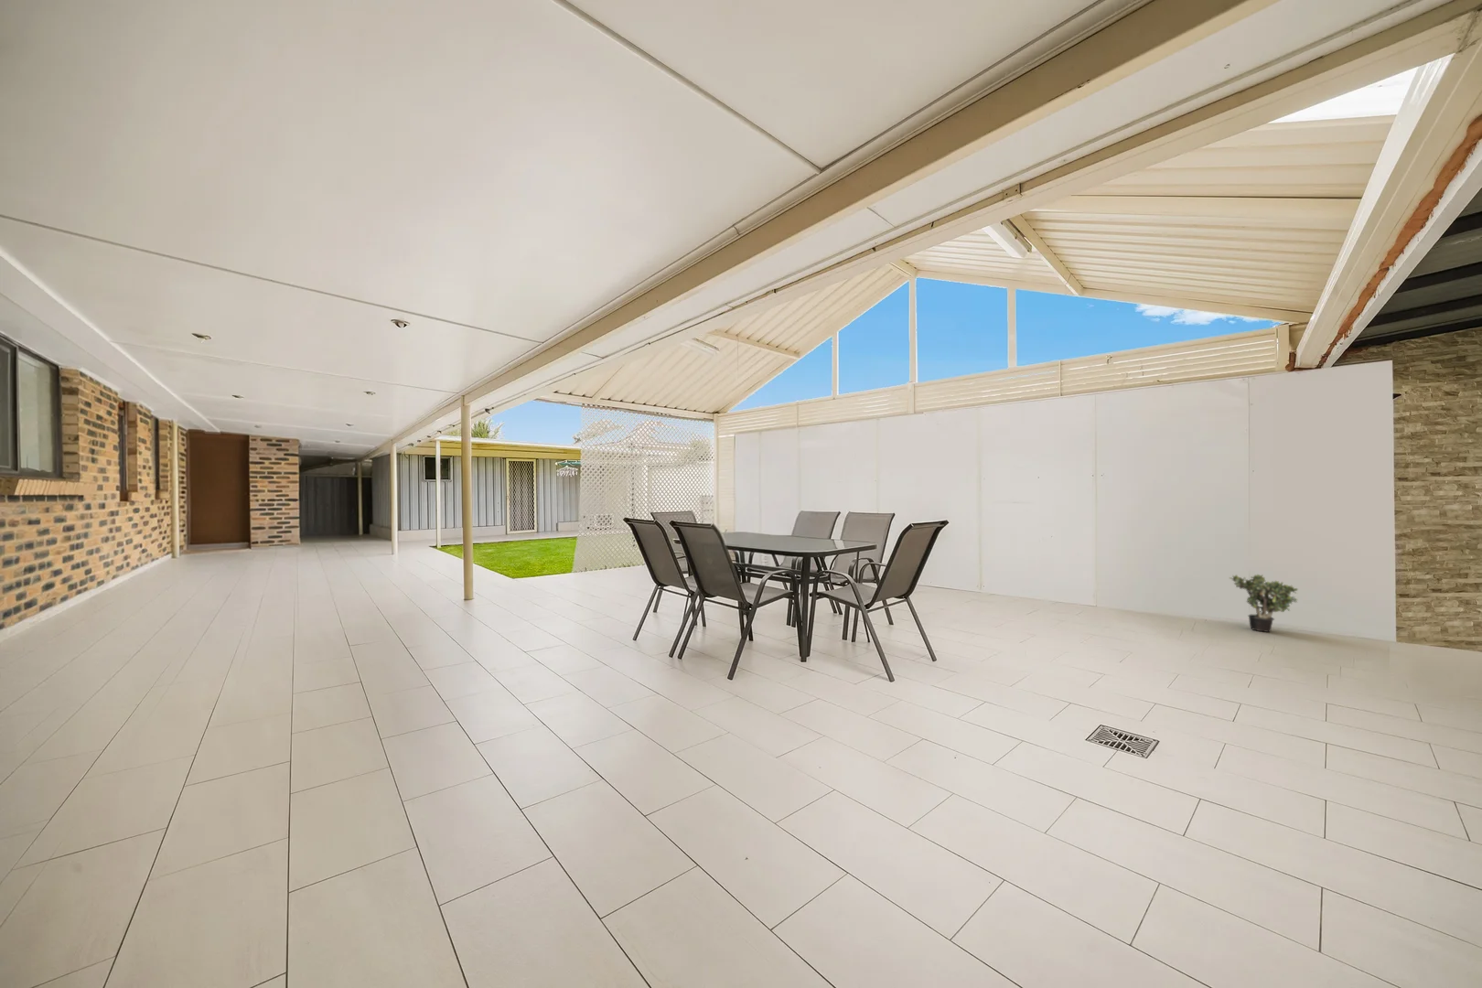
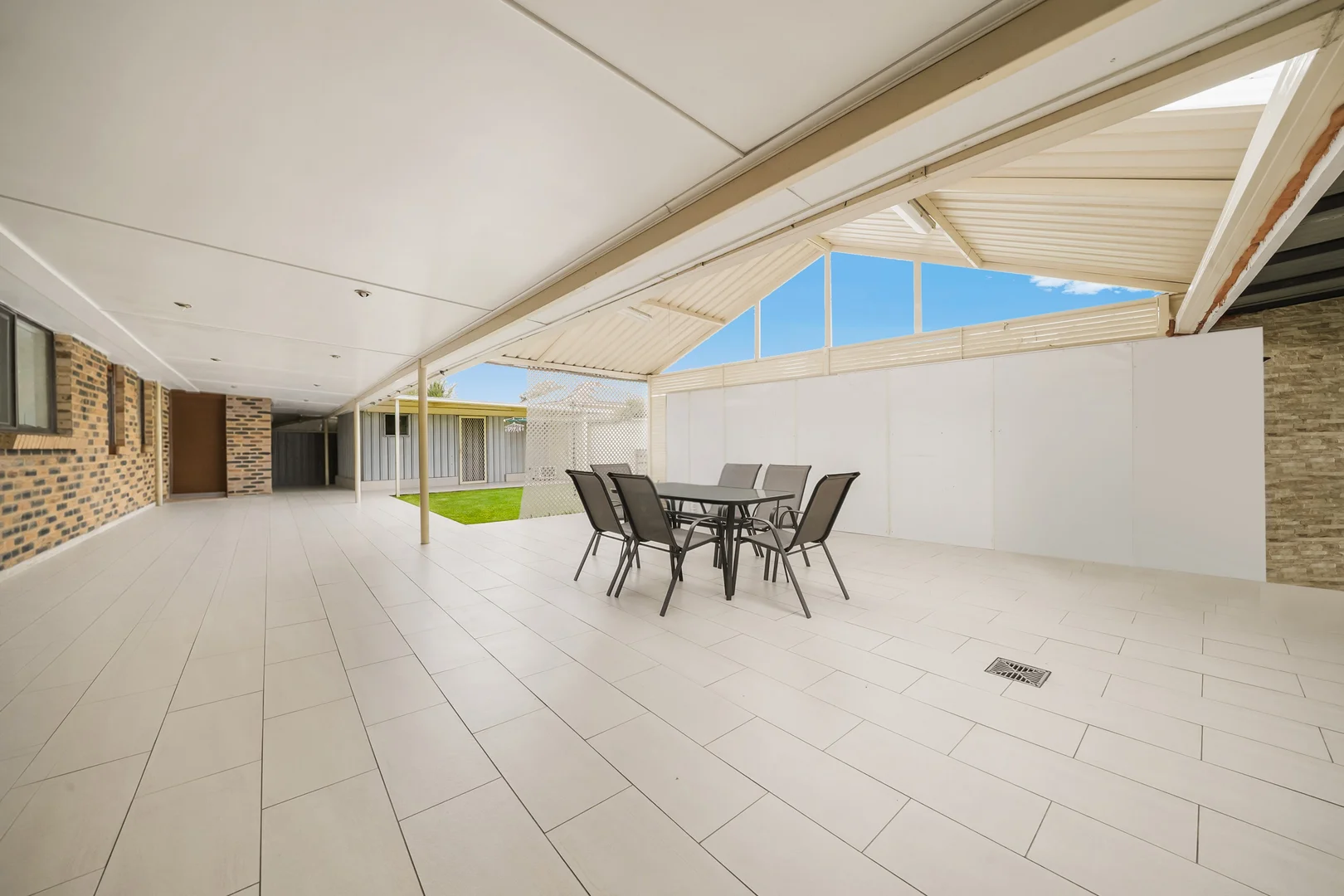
- potted plant (1263, 602)
